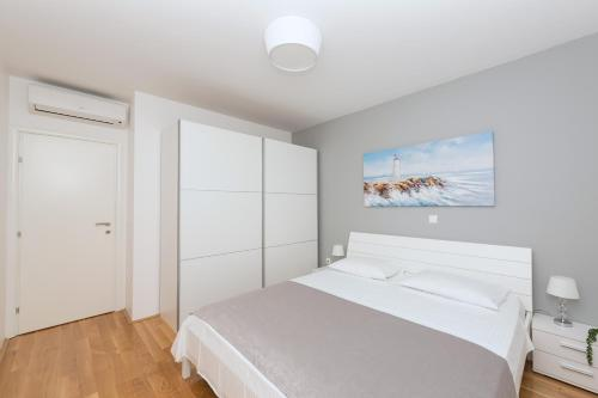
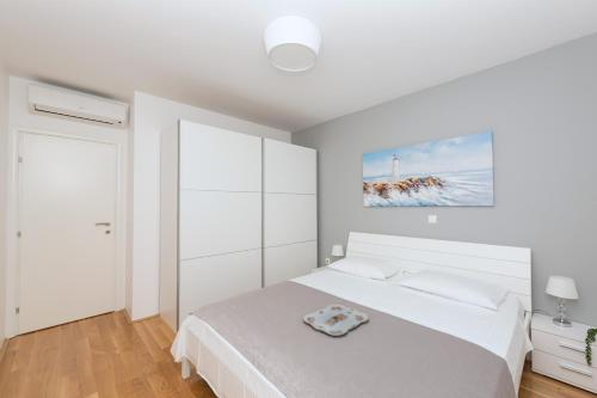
+ serving tray (336, 318)
